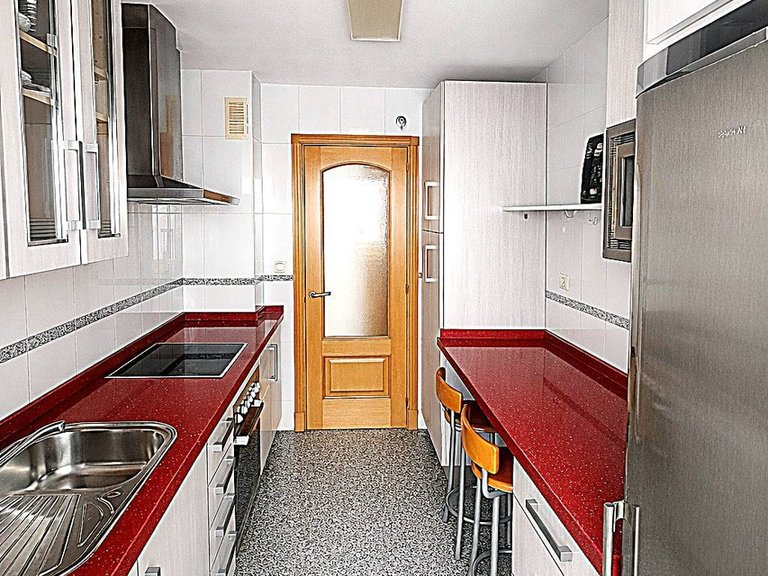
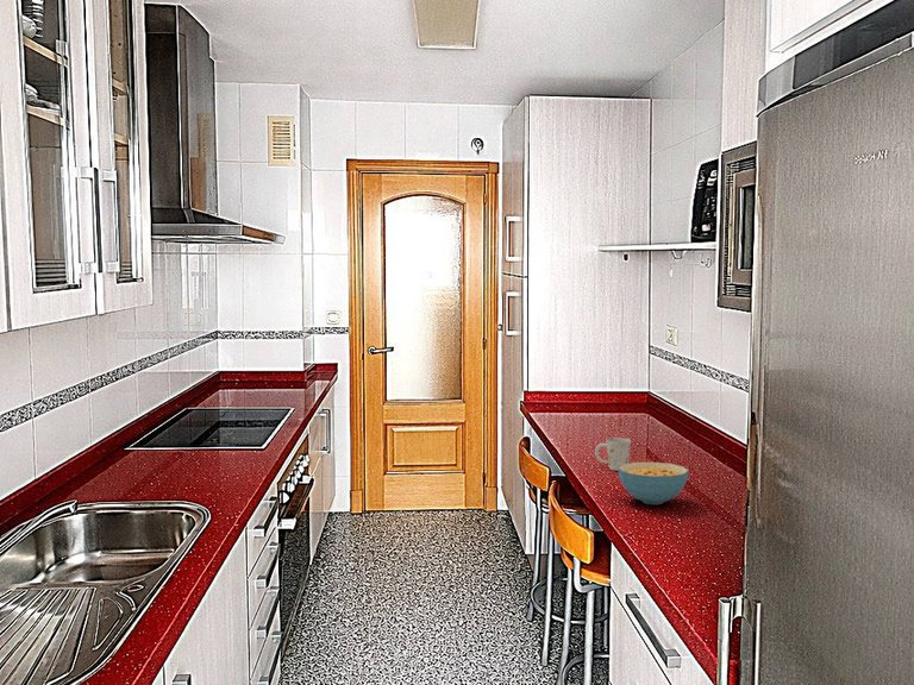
+ mug (612, 453)
+ cereal bowl (652, 485)
